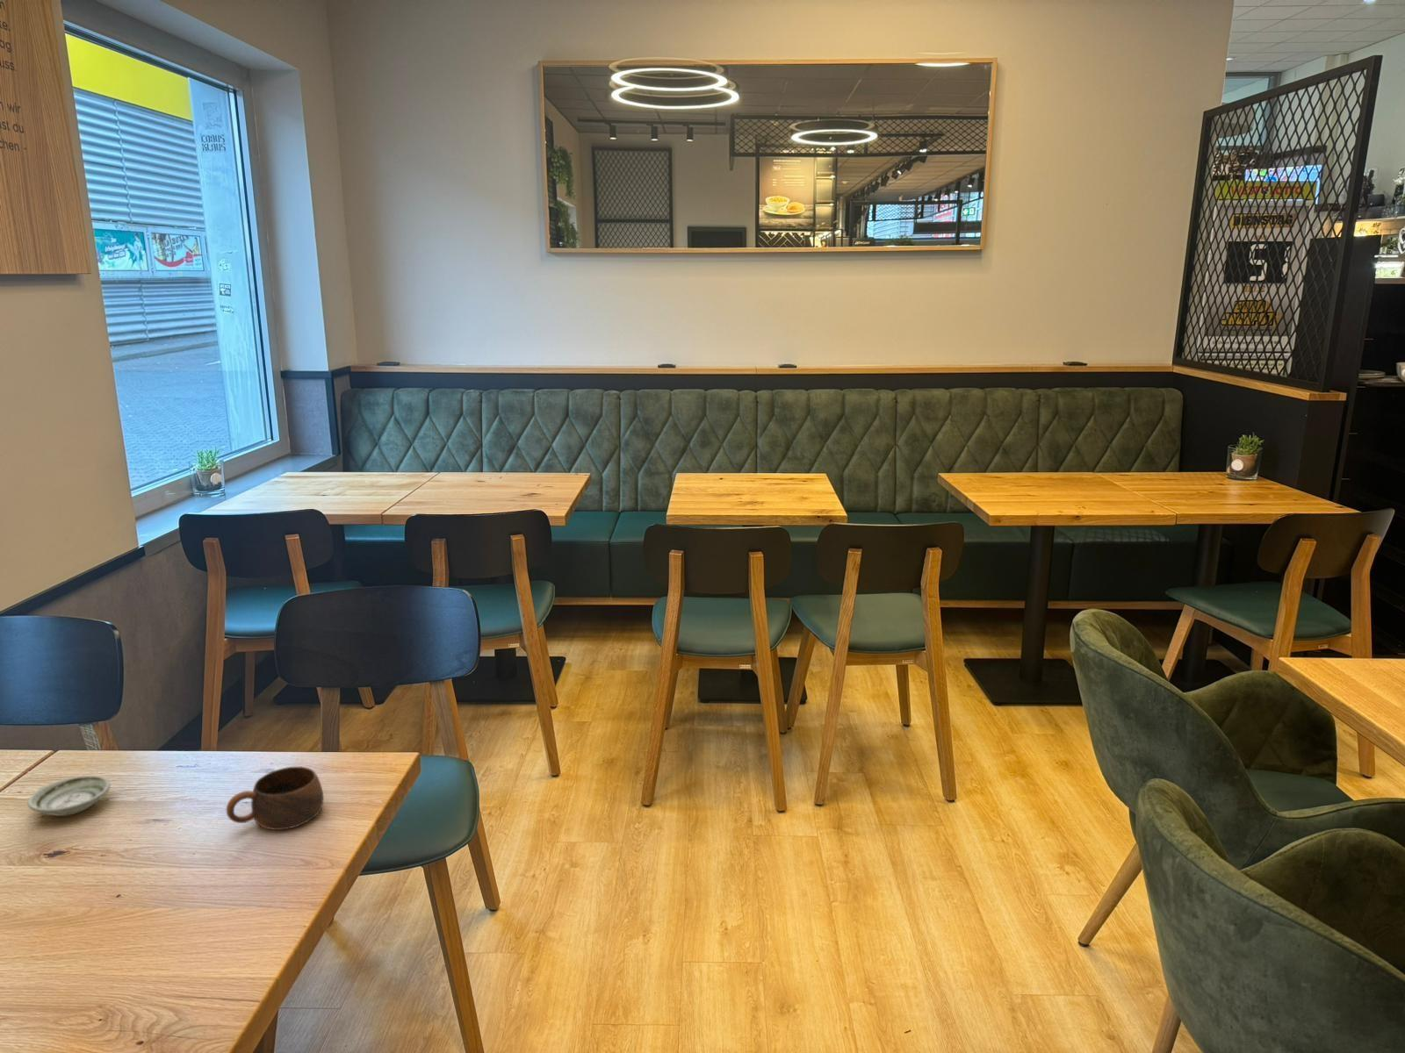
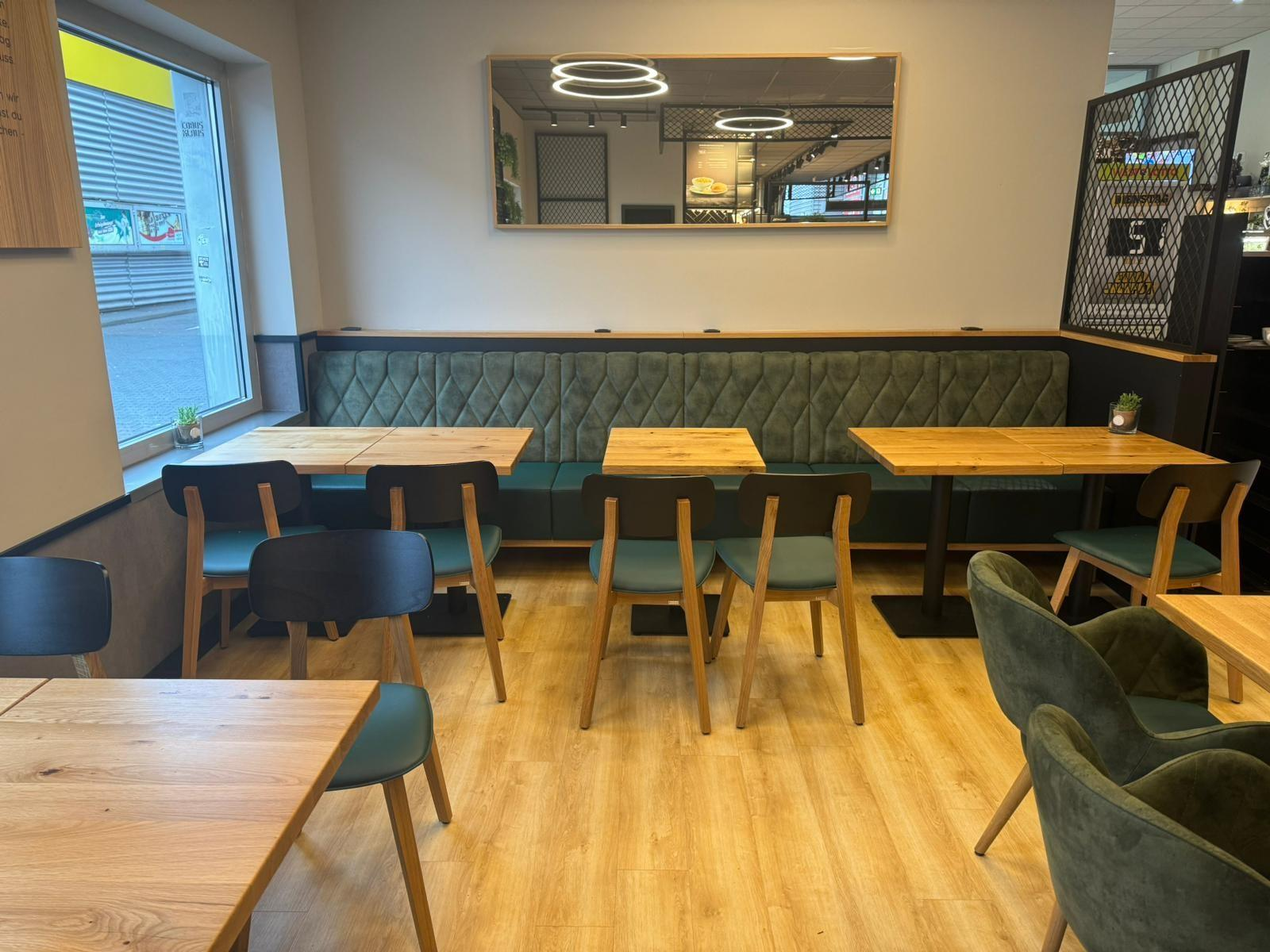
- cup (274, 799)
- saucer (71, 799)
